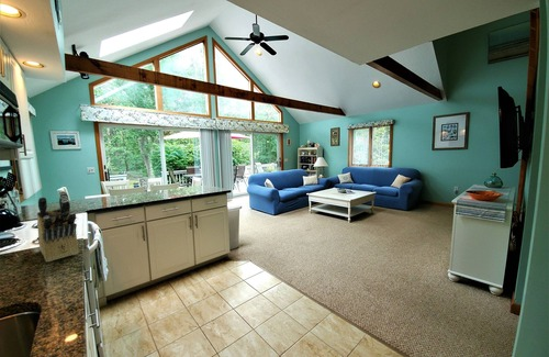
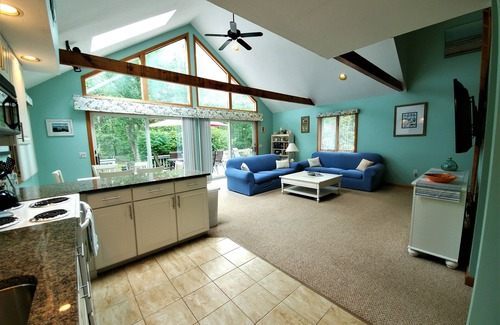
- knife block (55, 222)
